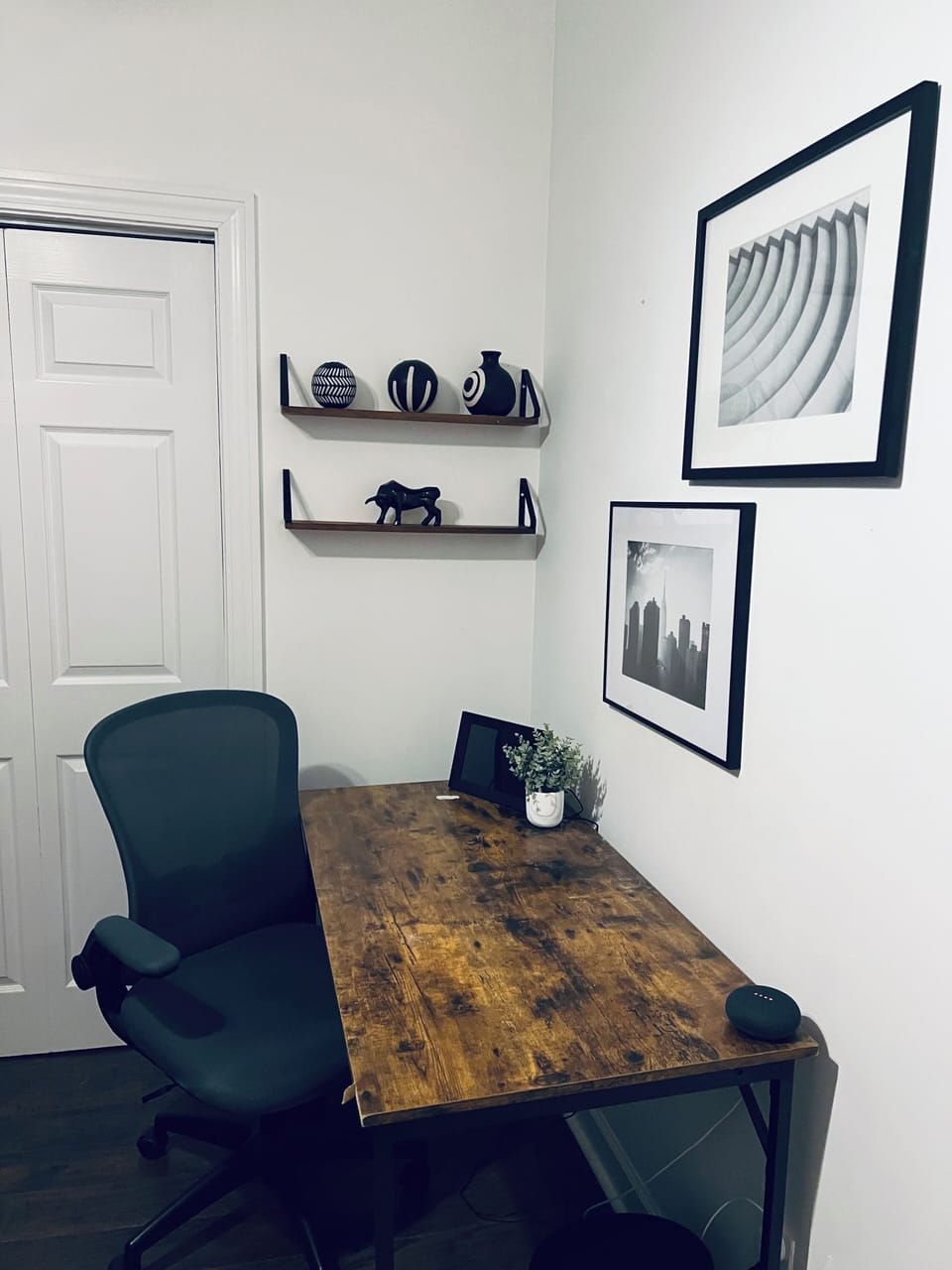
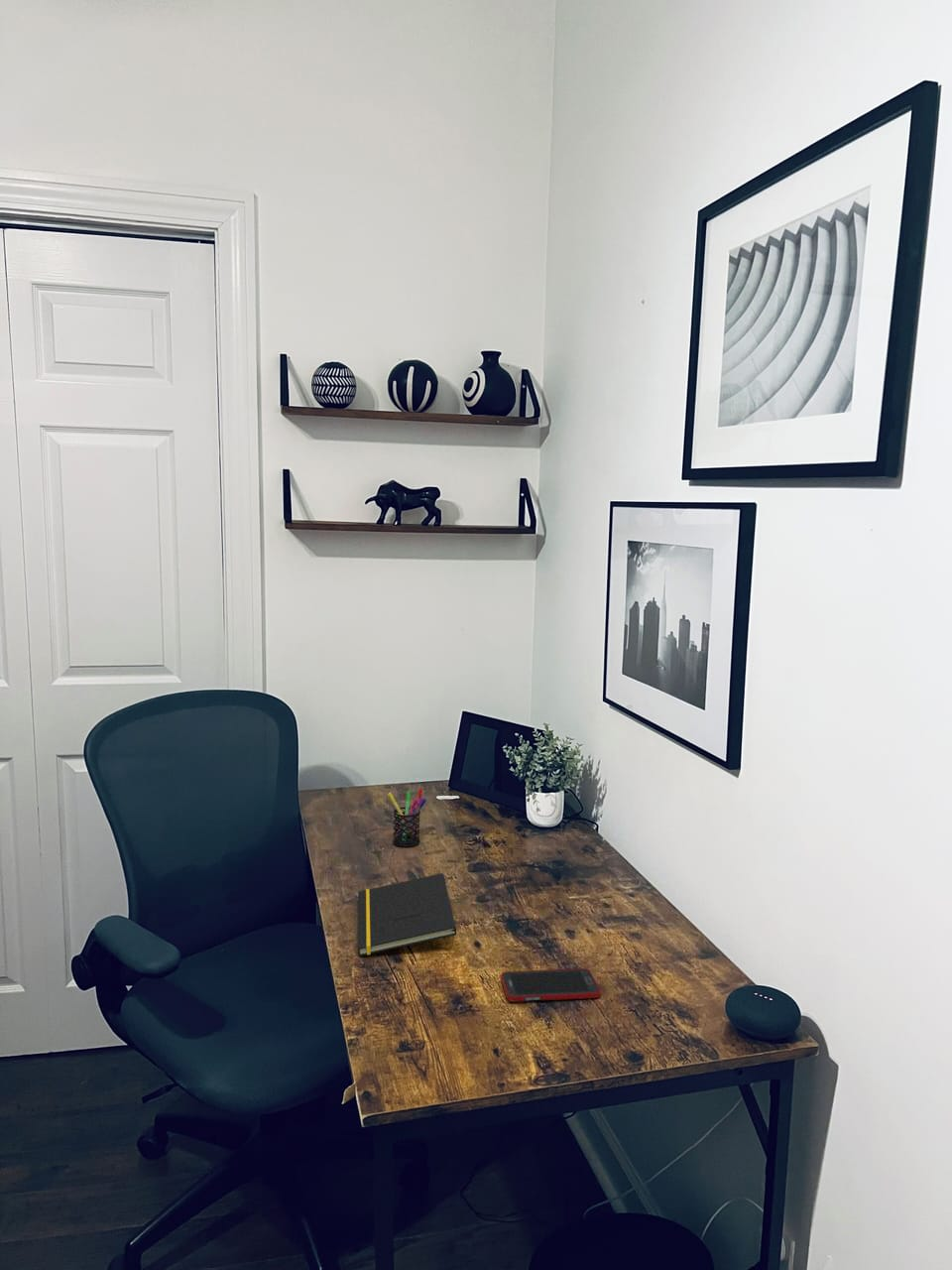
+ pen holder (408, 814)
+ notepad (404, 911)
+ cell phone (549, 984)
